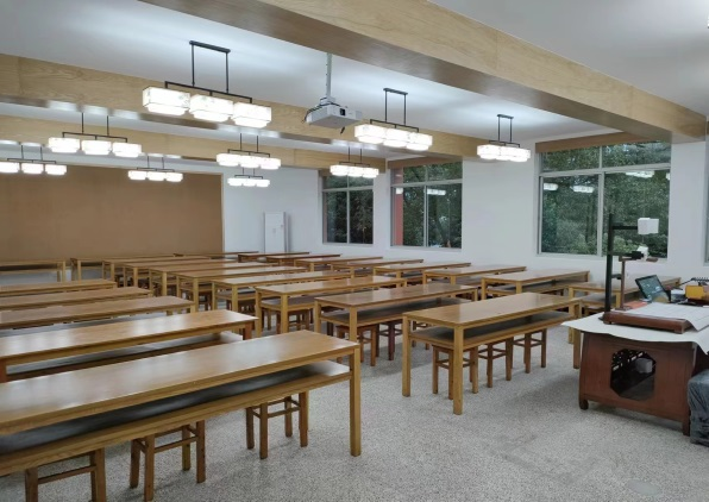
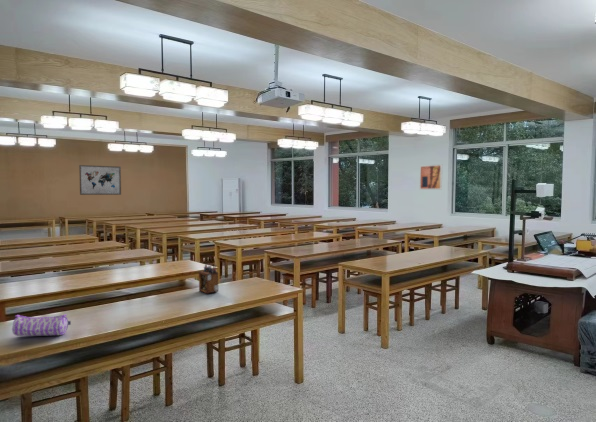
+ pencil case (41, 325)
+ desk organizer (208, 277)
+ wall art (100, 180)
+ wall art (430, 177)
